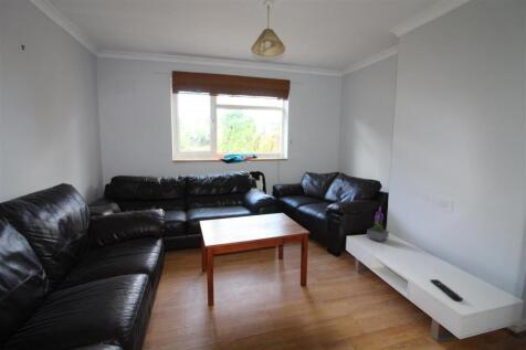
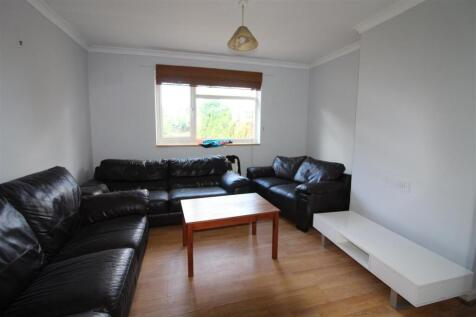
- potted plant (378, 222)
- remote control (445, 289)
